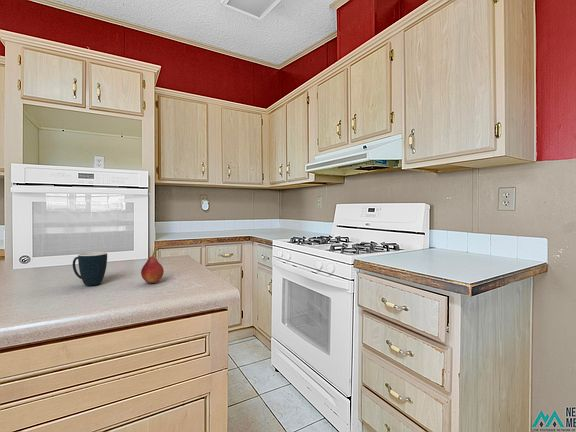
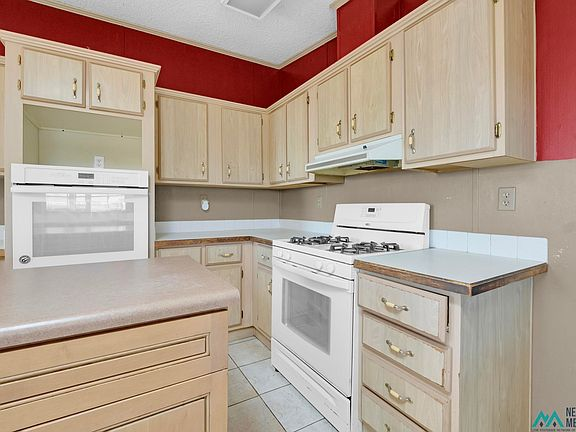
- fruit (152, 264)
- mug (88, 268)
